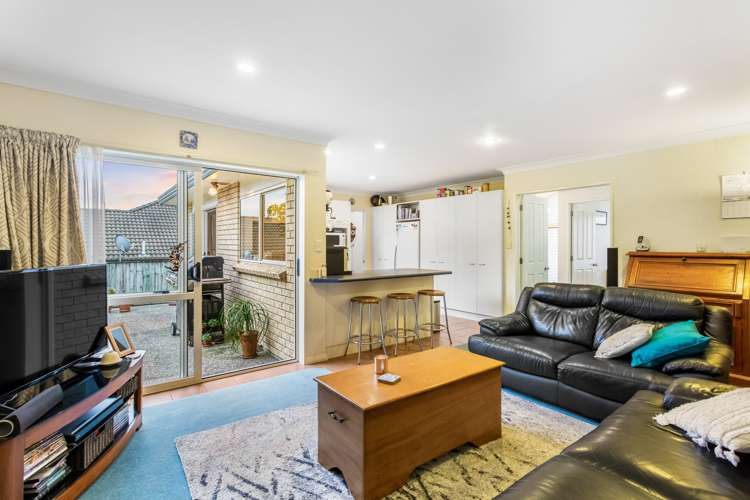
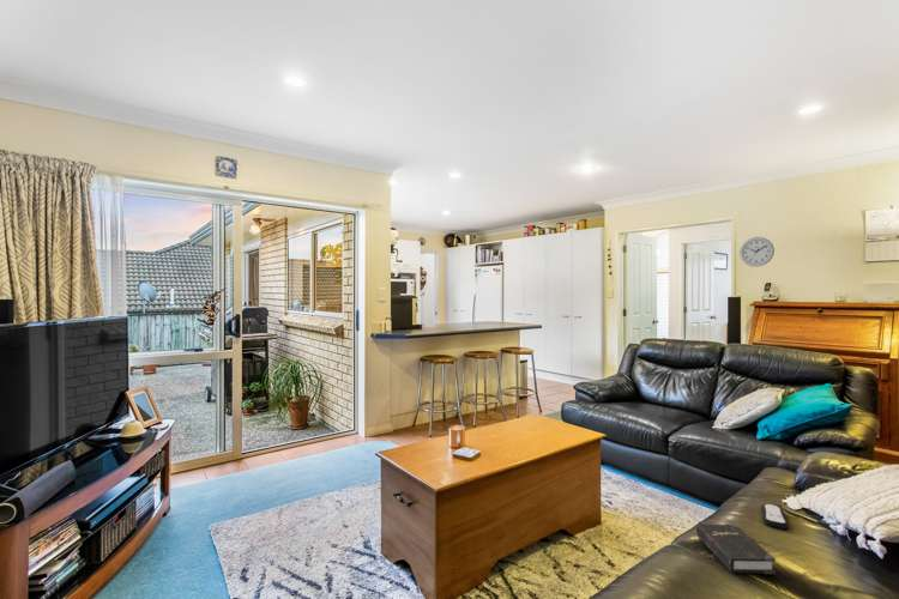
+ hardback book (732, 546)
+ remote control (773, 515)
+ wall clock (756, 252)
